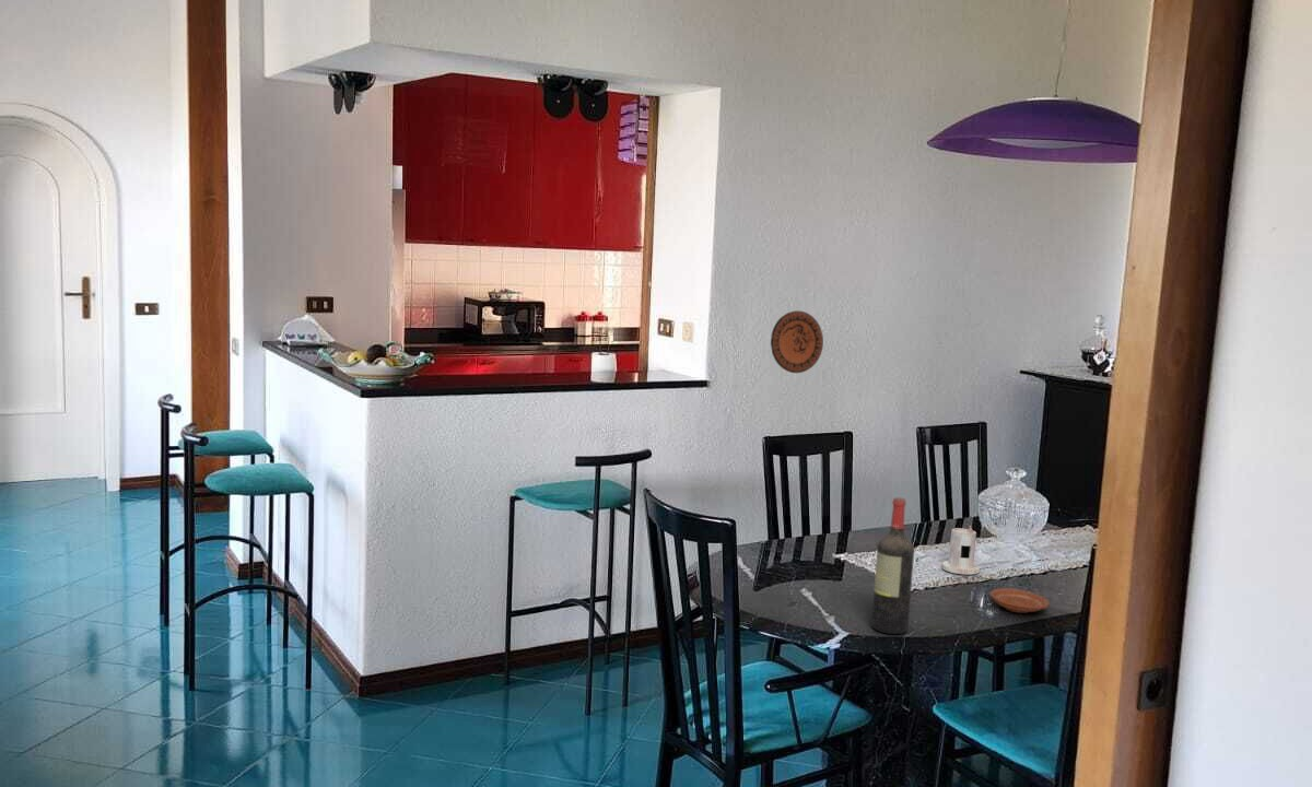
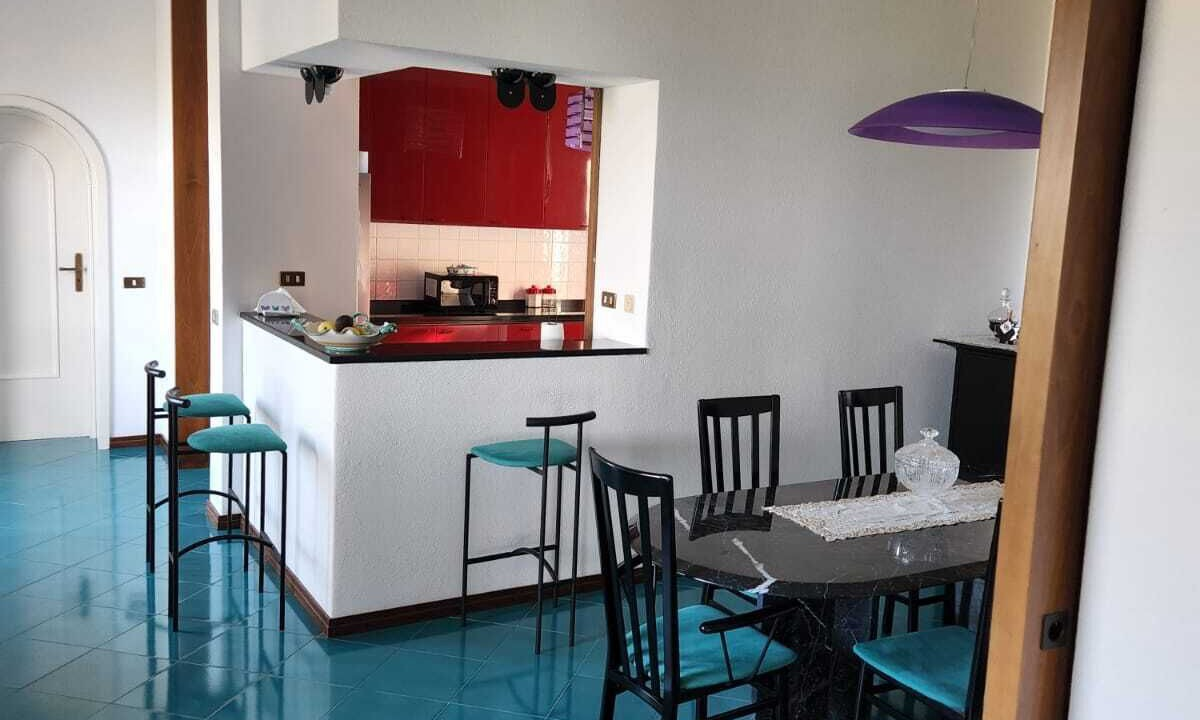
- decorative plate (796, 341)
- candle (962, 547)
- wine bottle (894, 564)
- plate (1019, 602)
